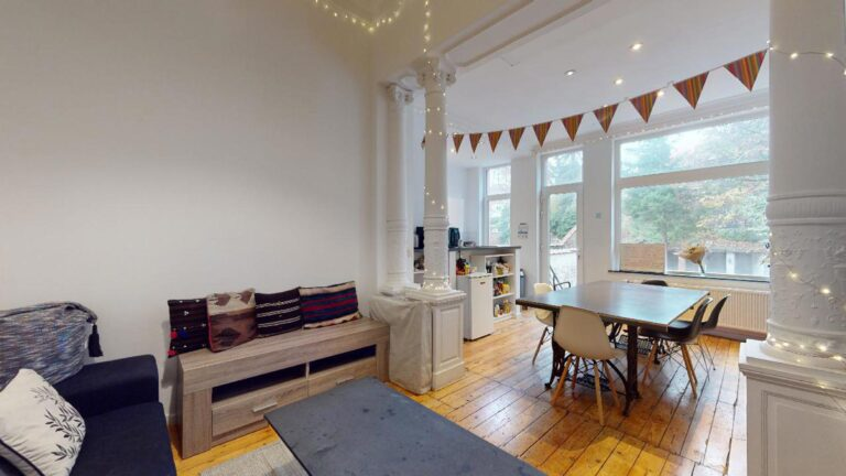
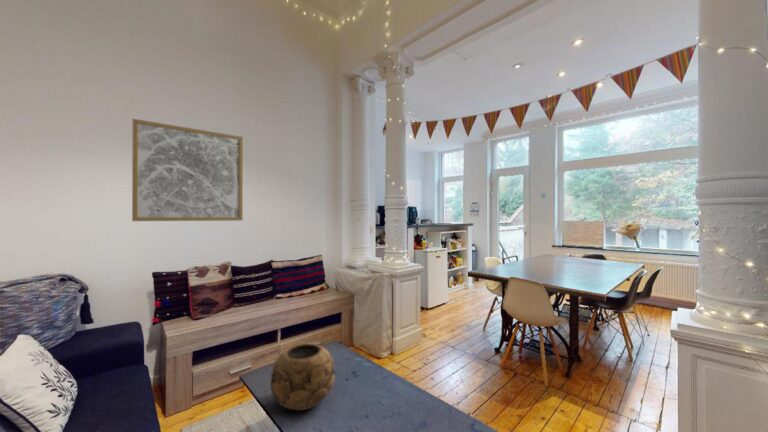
+ decorative bowl (303, 375)
+ wall art (192, 174)
